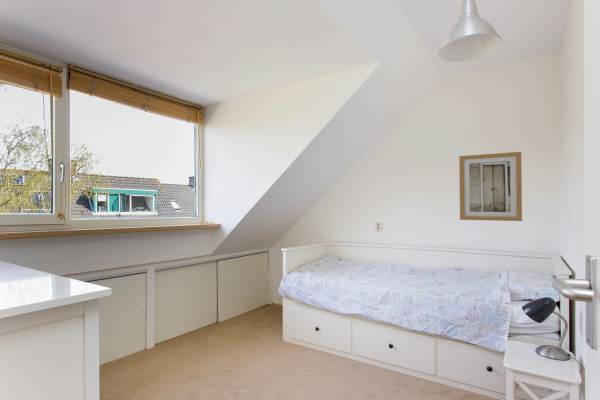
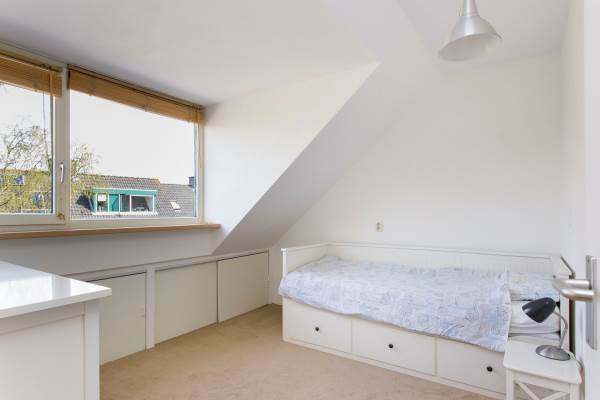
- wall art (489, 187)
